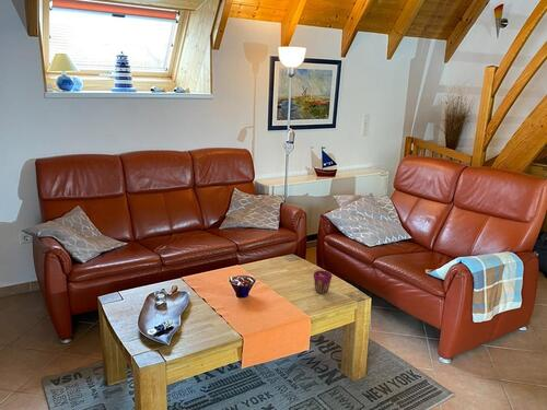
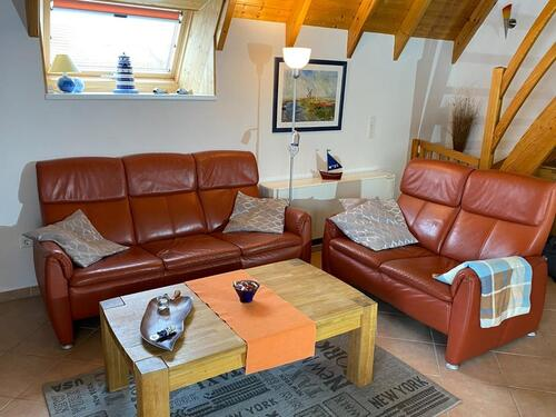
- cup (322, 283)
